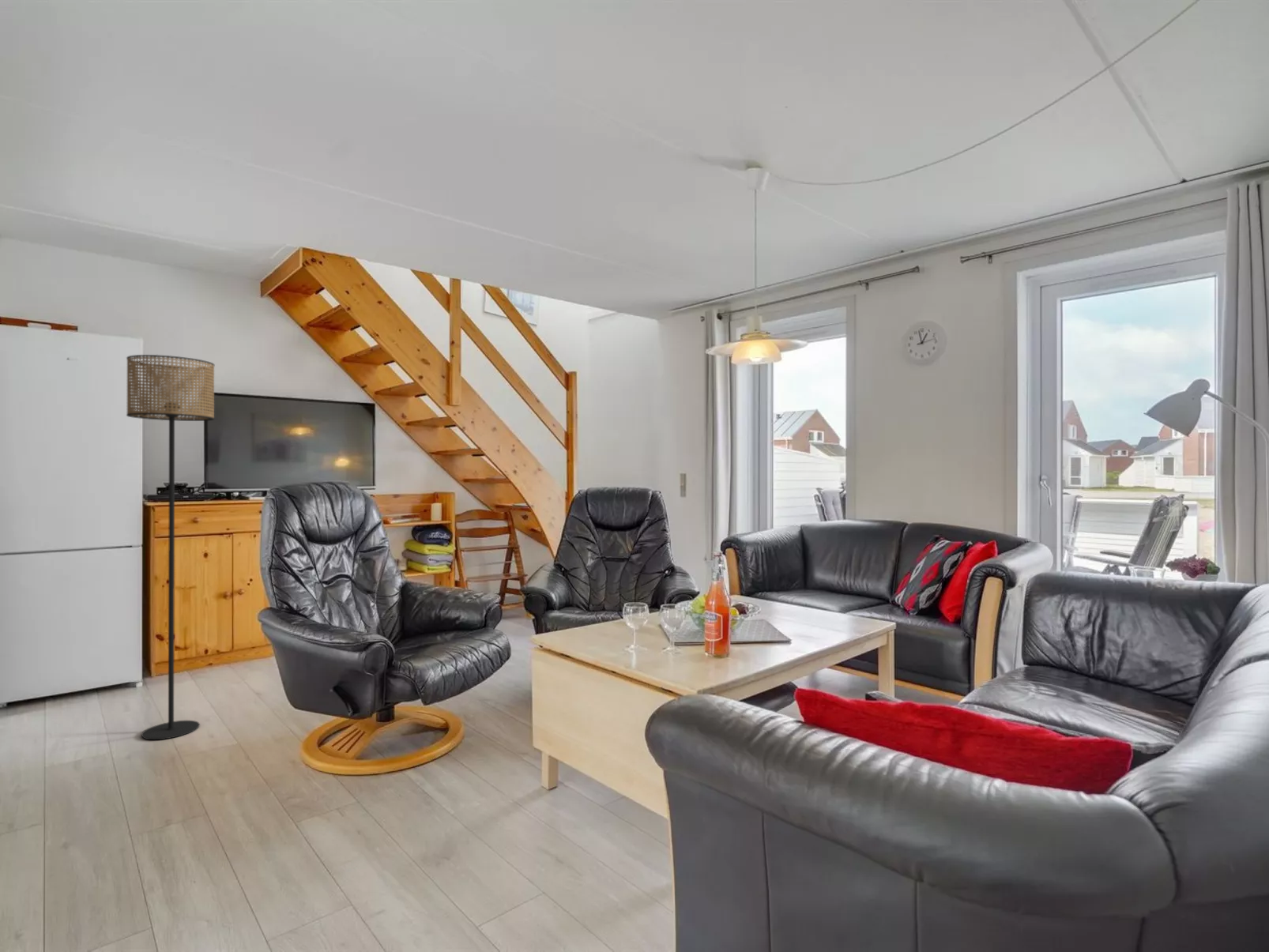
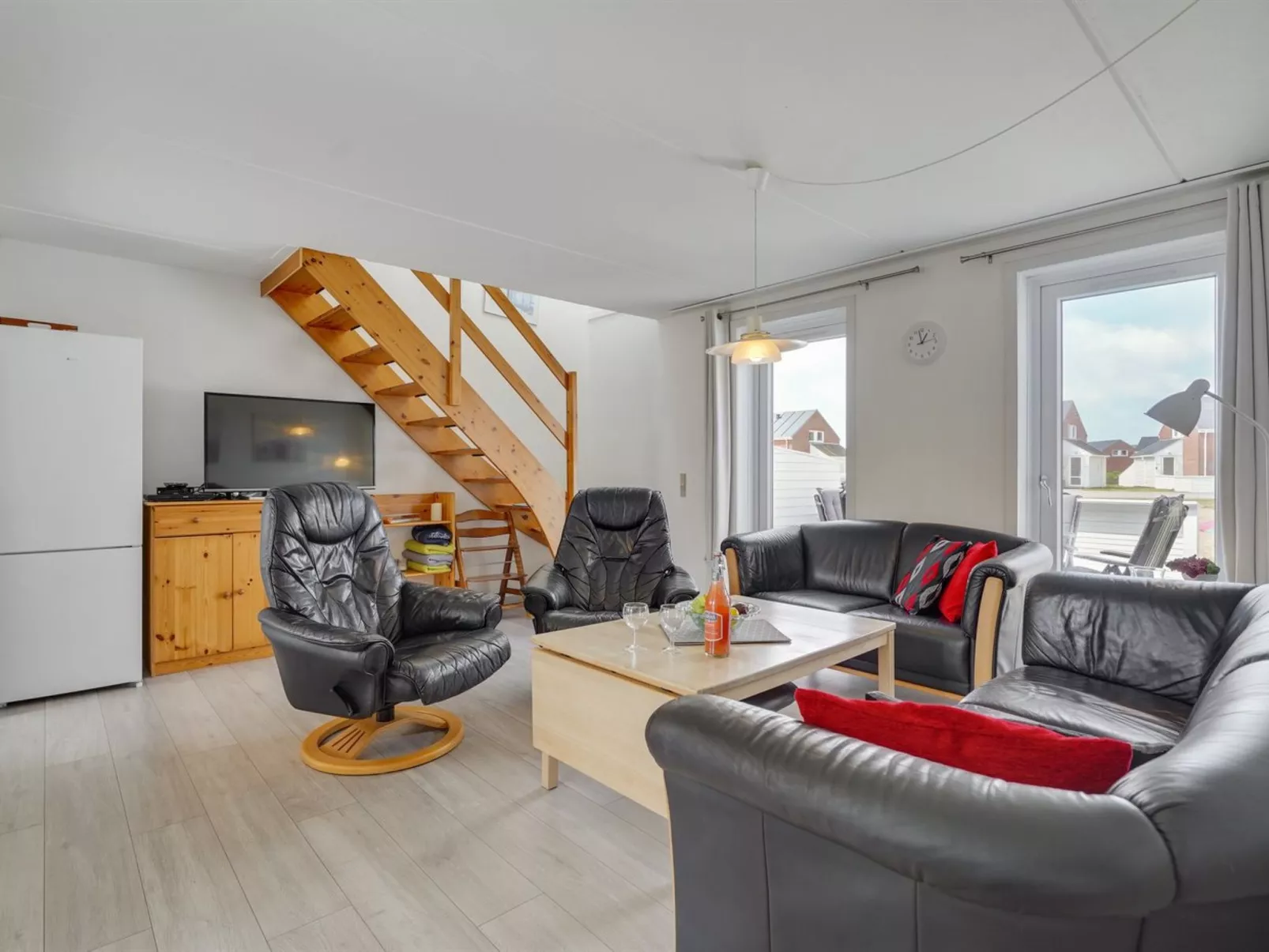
- floor lamp (171, 545)
